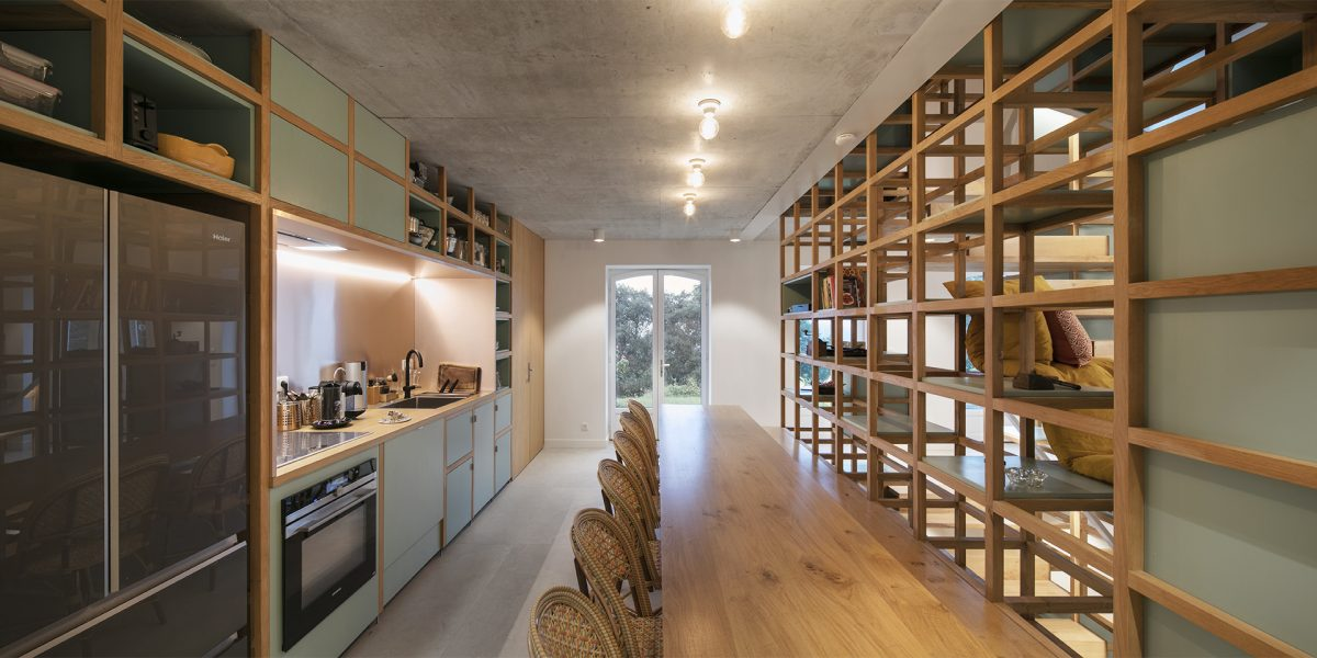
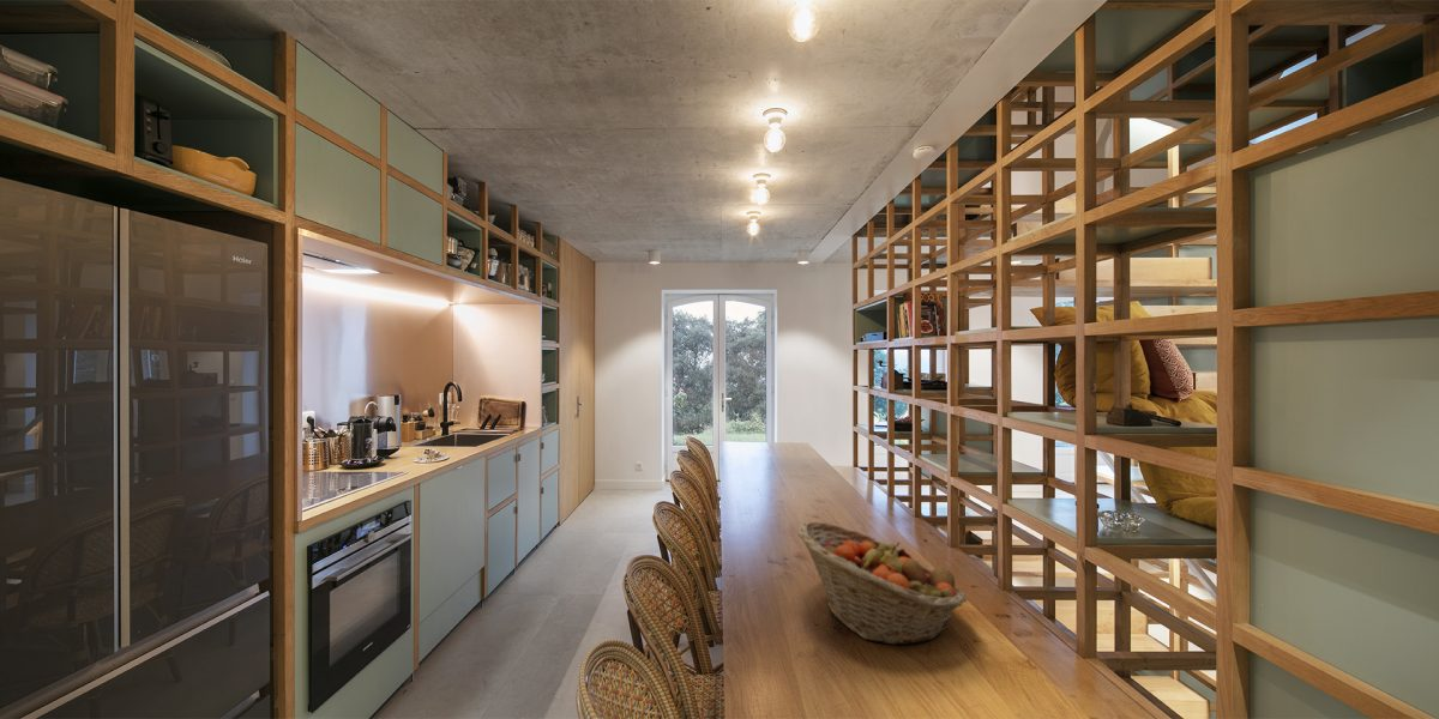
+ fruit basket (875, 573)
